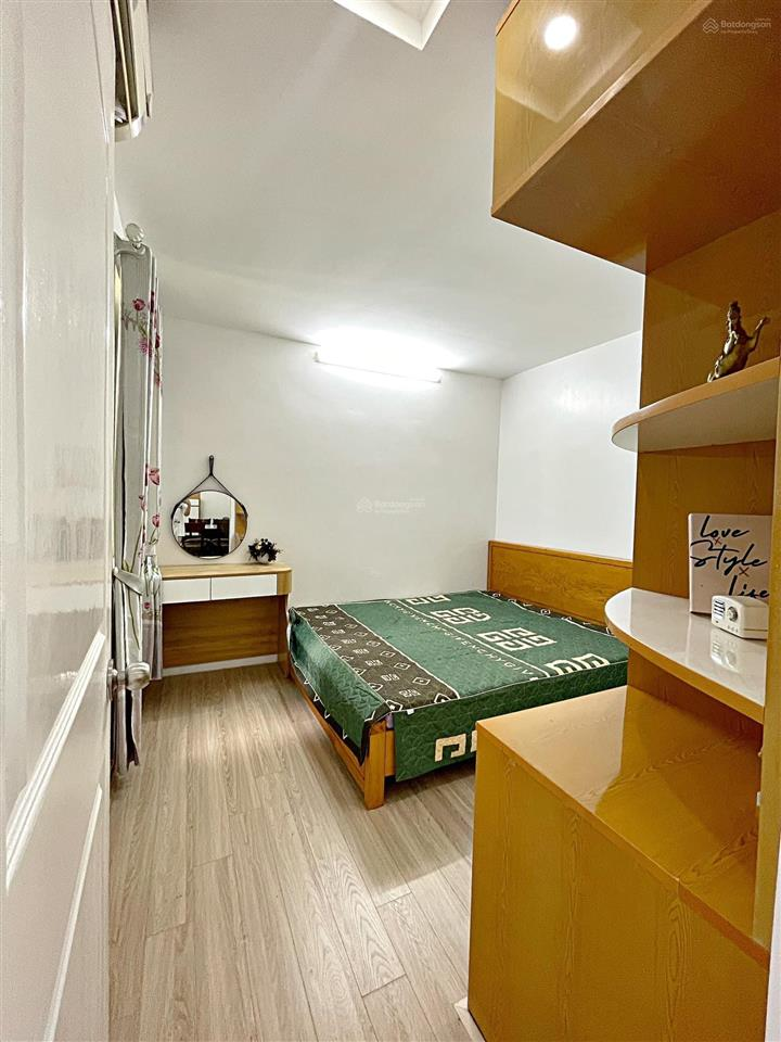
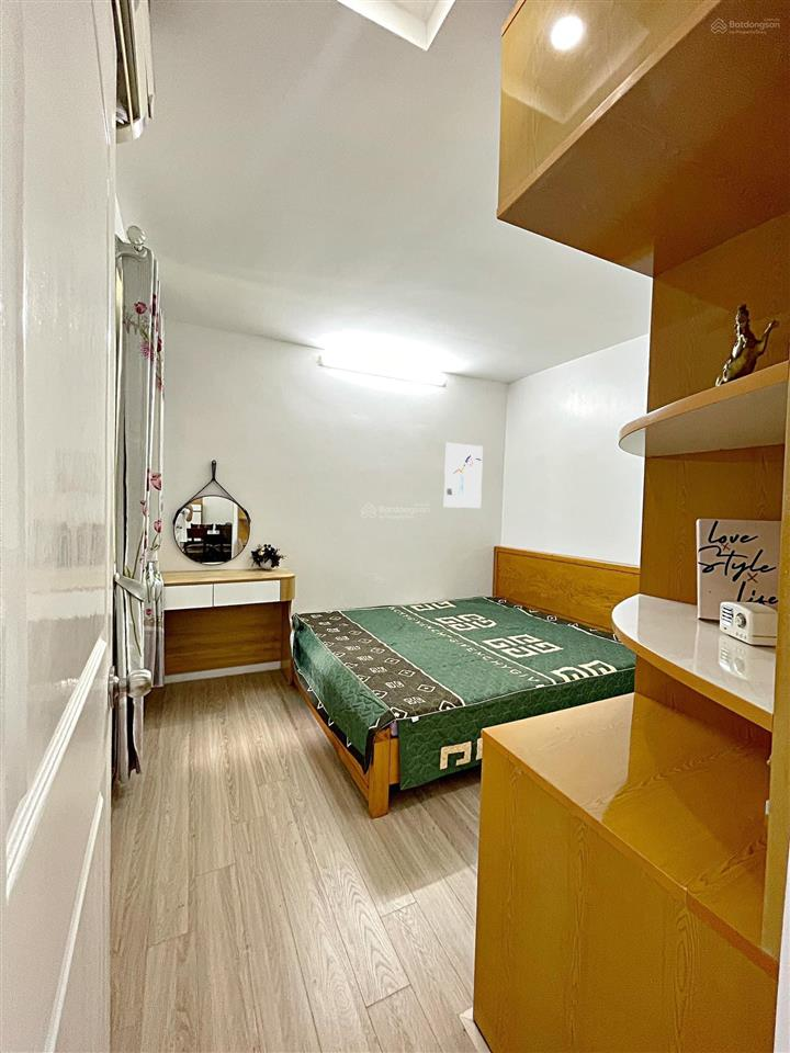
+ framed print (463, 476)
